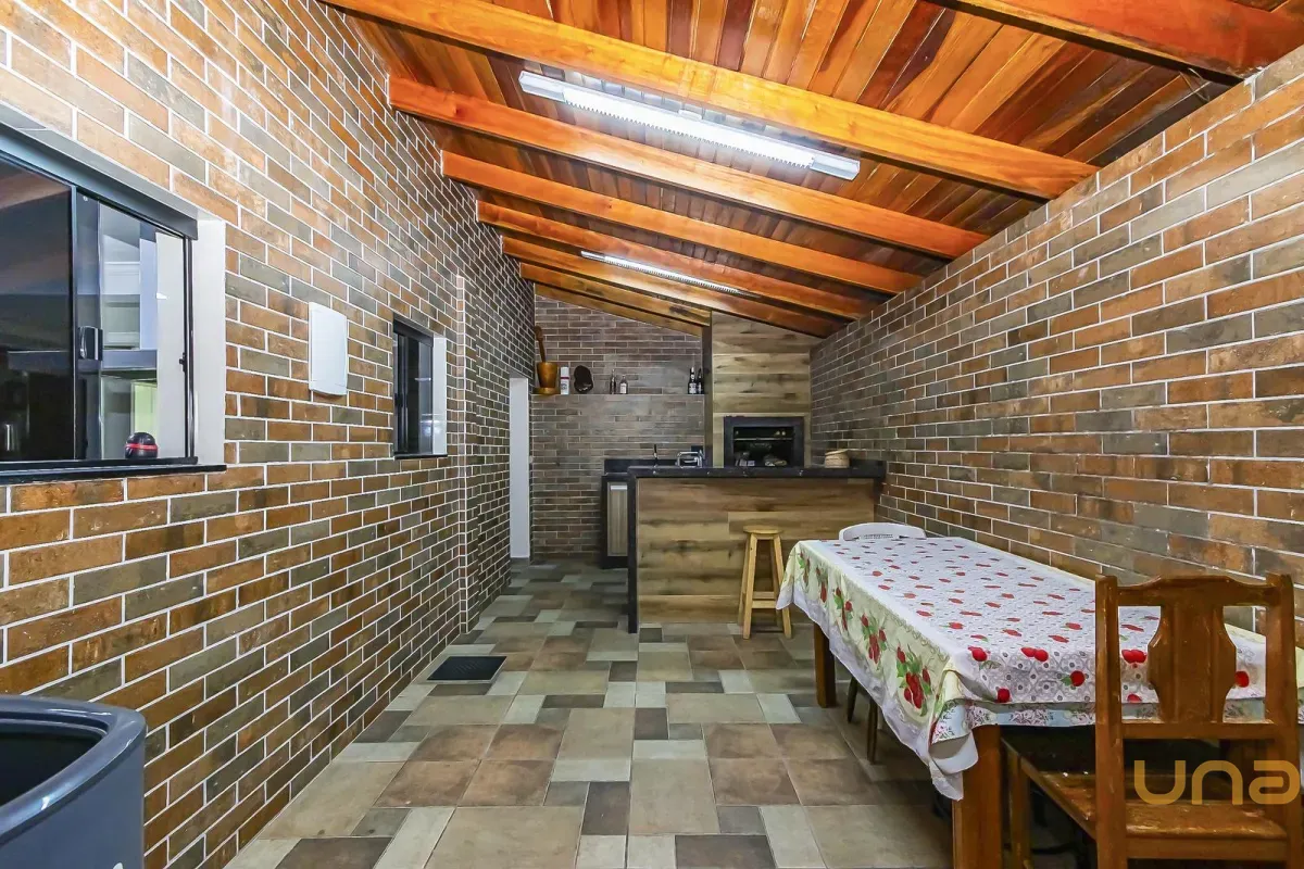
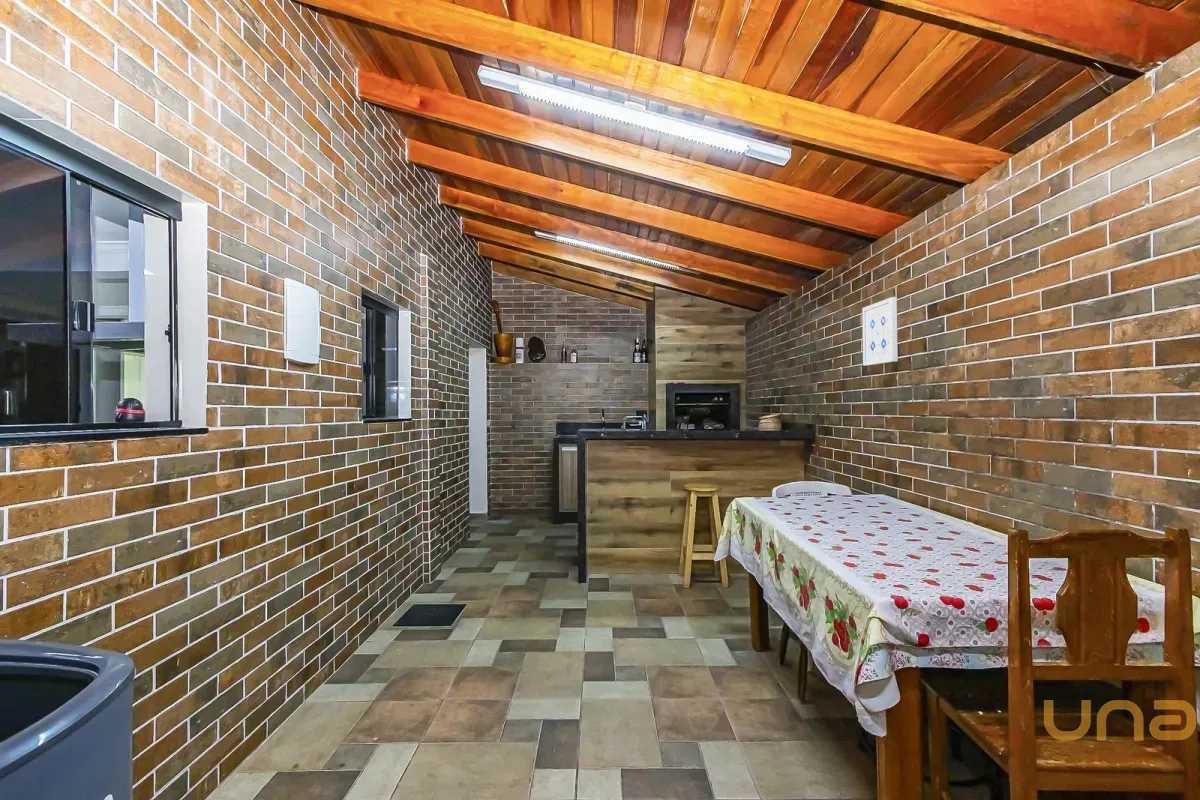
+ wall art (878, 333)
